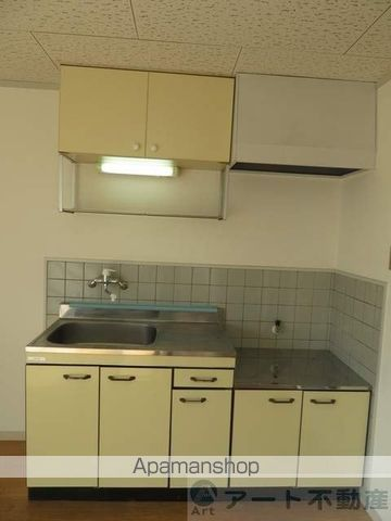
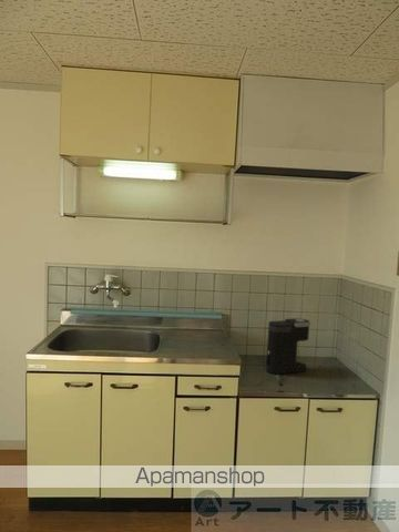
+ coffee maker (288, 345)
